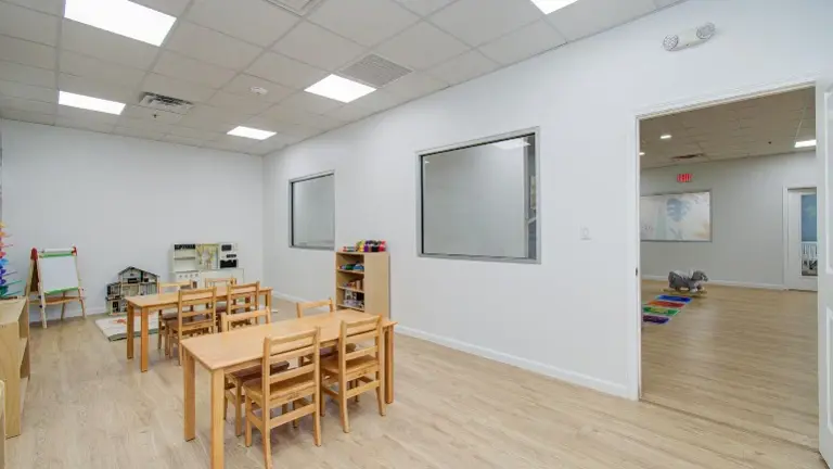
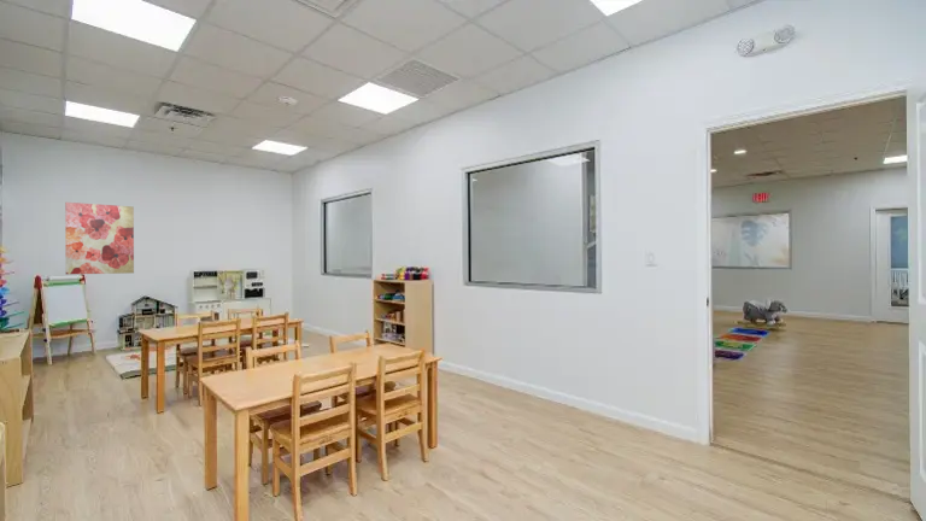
+ wall art (100, 239)
